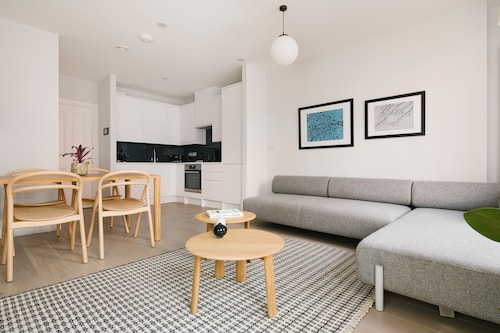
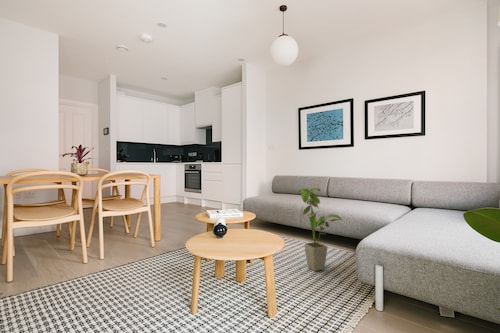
+ house plant (314, 229)
